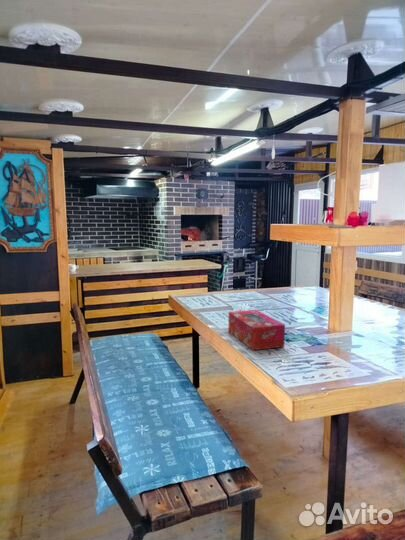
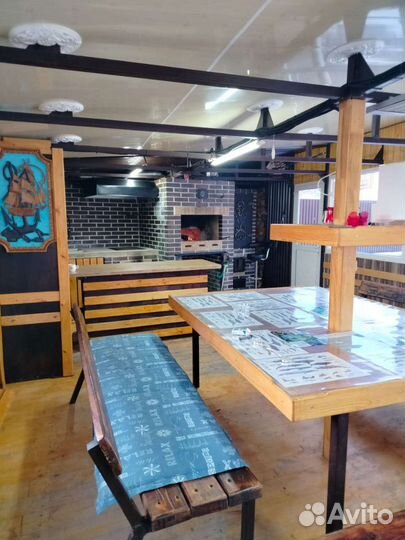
- tissue box (254, 328)
